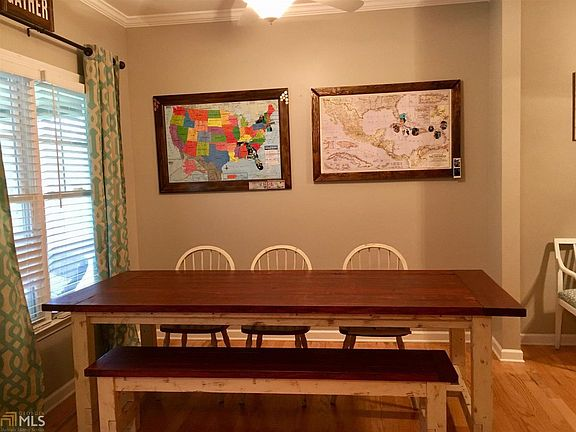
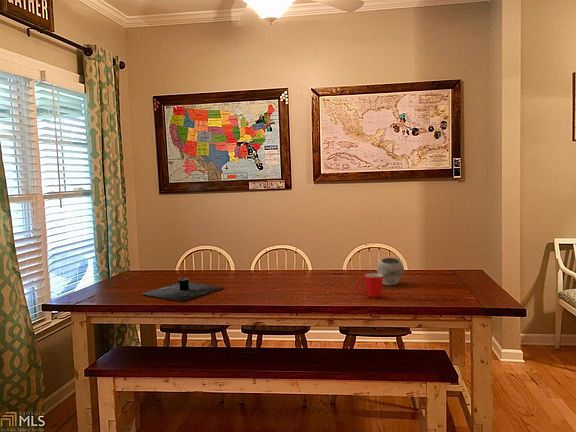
+ bowl (390, 271)
+ placemat (183, 285)
+ mug (370, 285)
